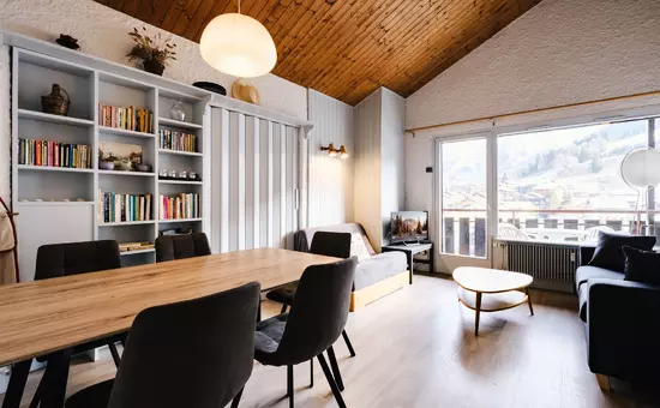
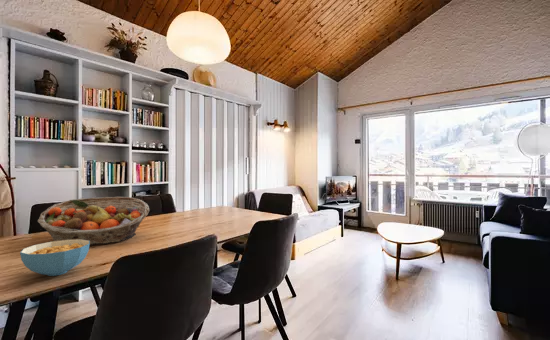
+ fruit basket (98, 219)
+ cereal bowl (57, 259)
